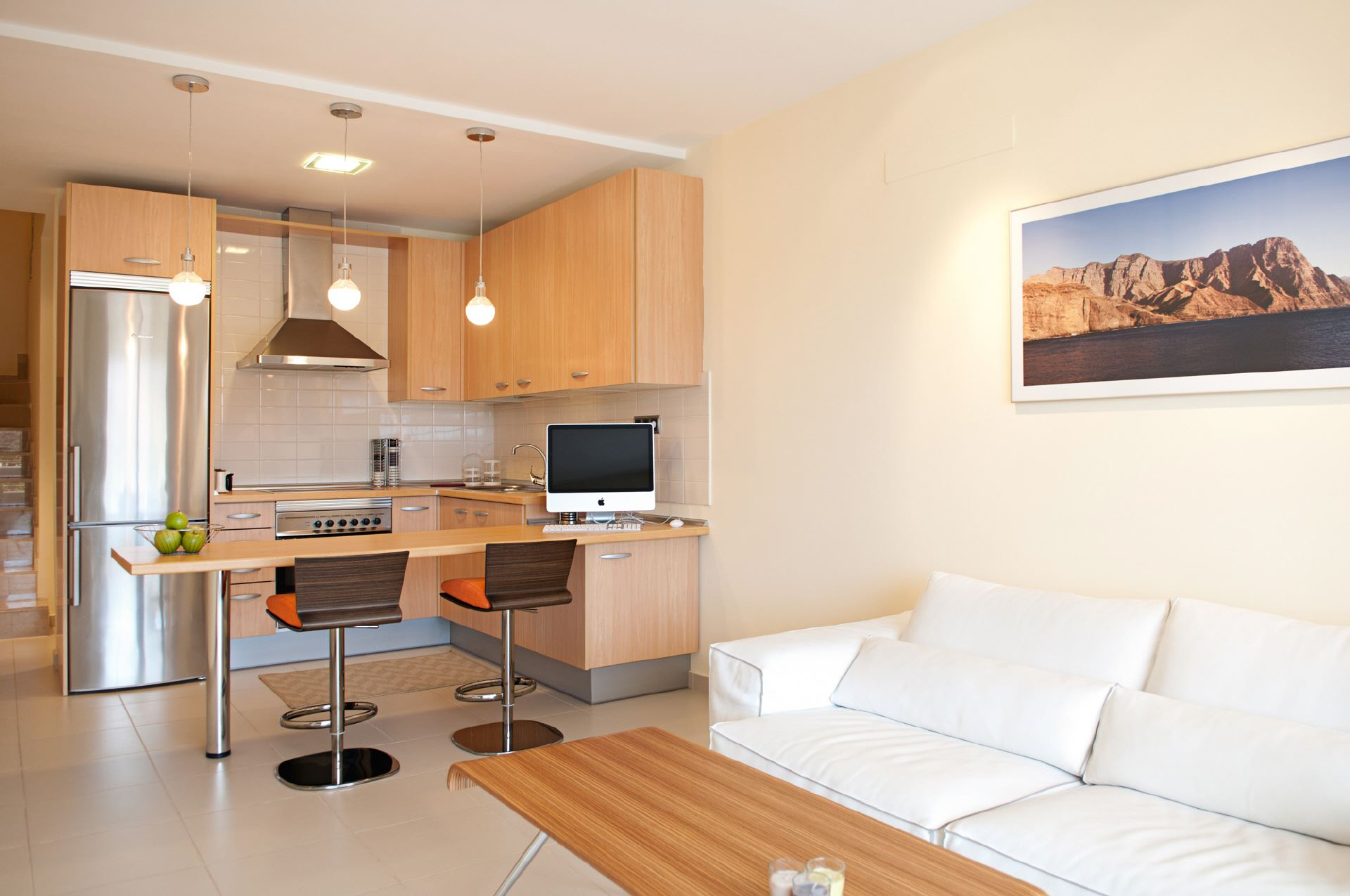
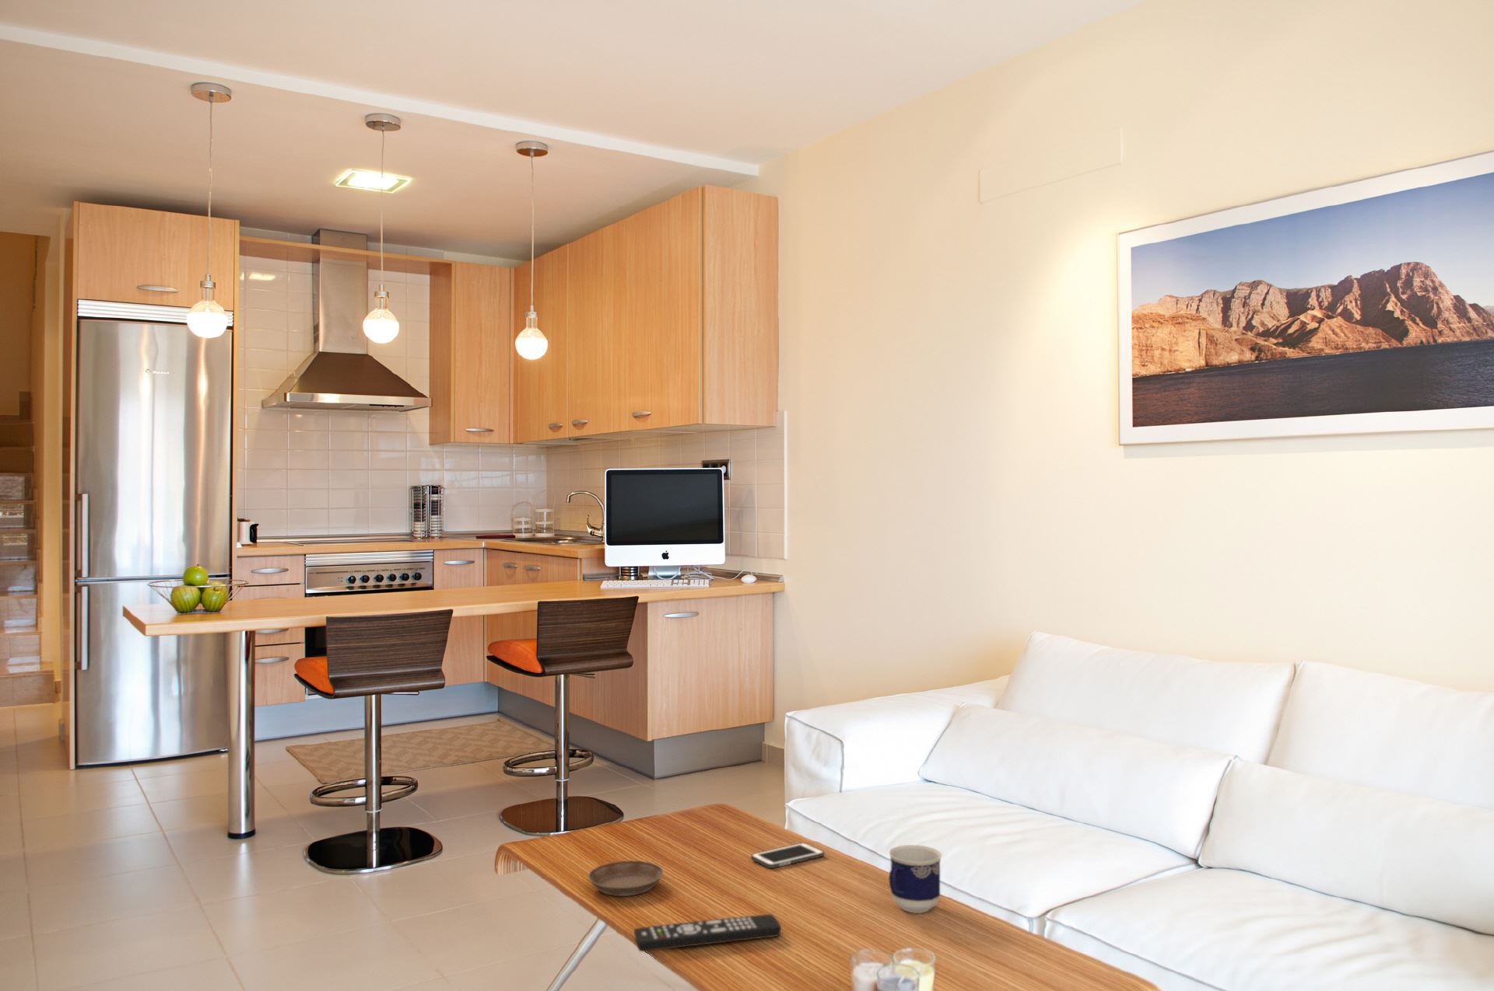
+ cup (911, 883)
+ cell phone (788, 855)
+ remote control (707, 932)
+ saucer (625, 880)
